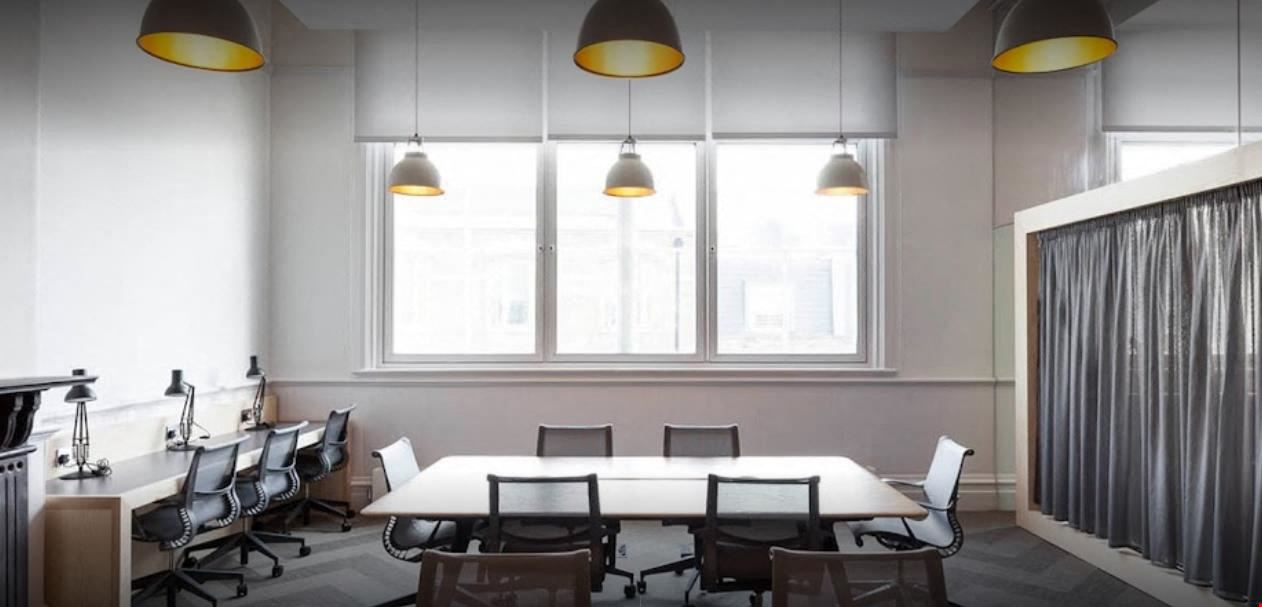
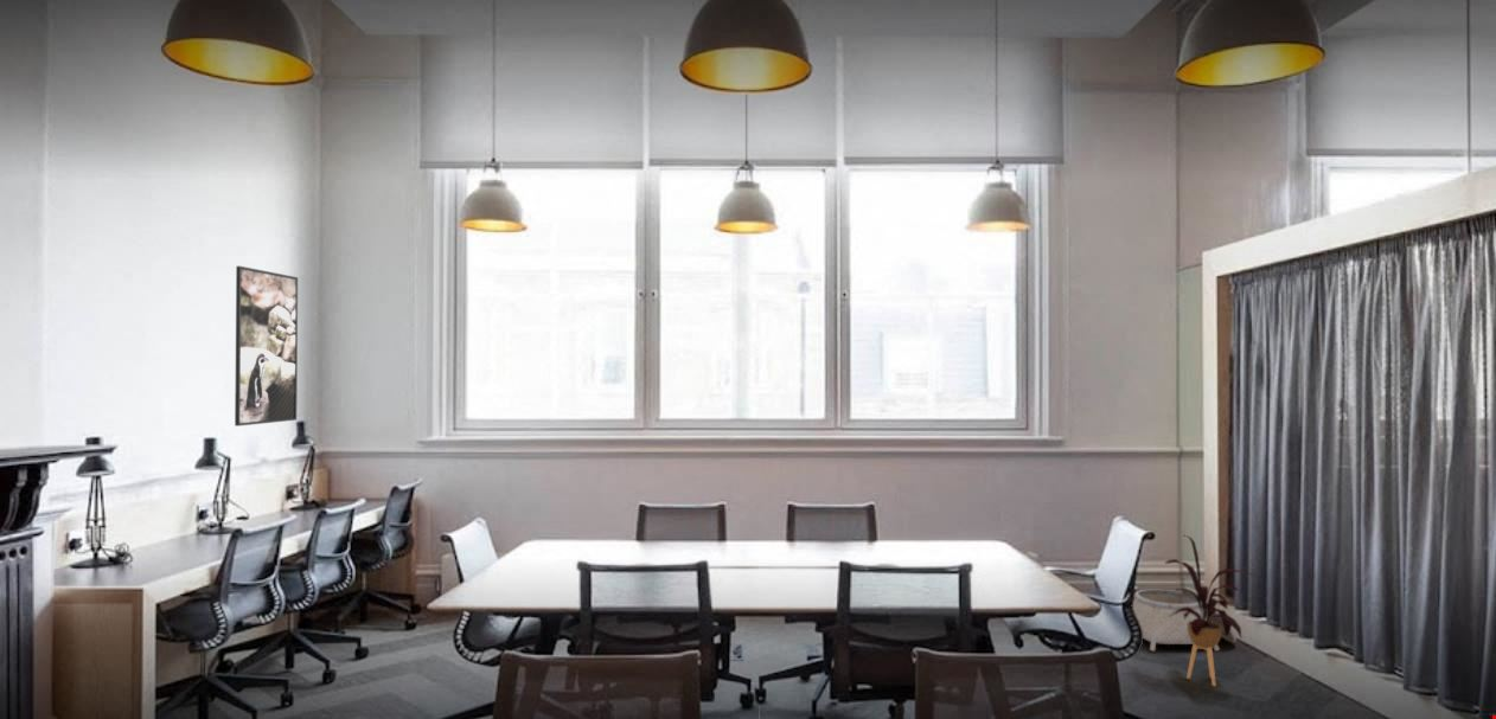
+ basket (1181, 615)
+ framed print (268, 347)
+ house plant (1208, 608)
